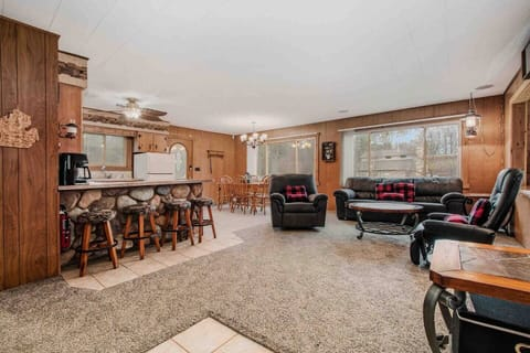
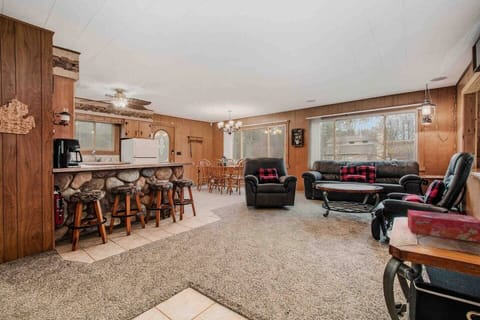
+ tissue box (441, 224)
